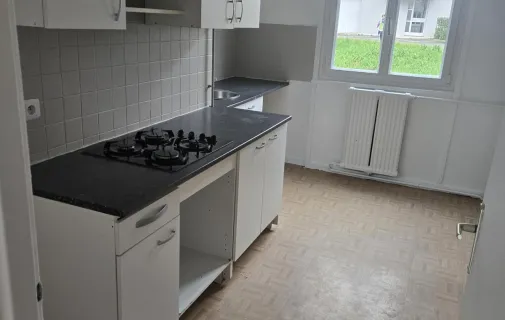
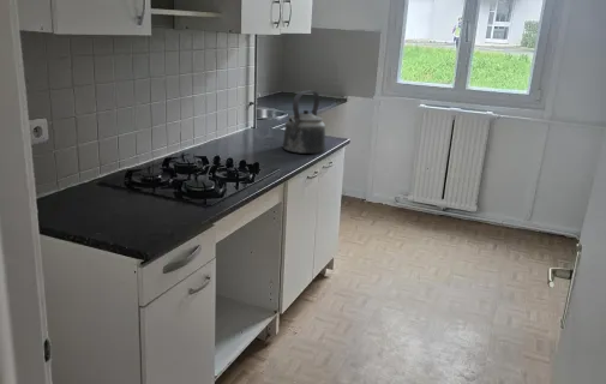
+ kettle (302, 121)
